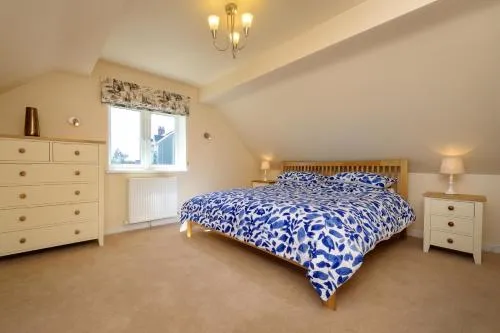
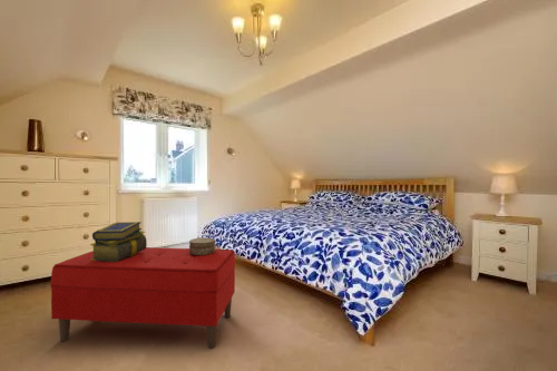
+ decorative box (202, 245)
+ stack of books (119, 240)
+ bench (153, 291)
